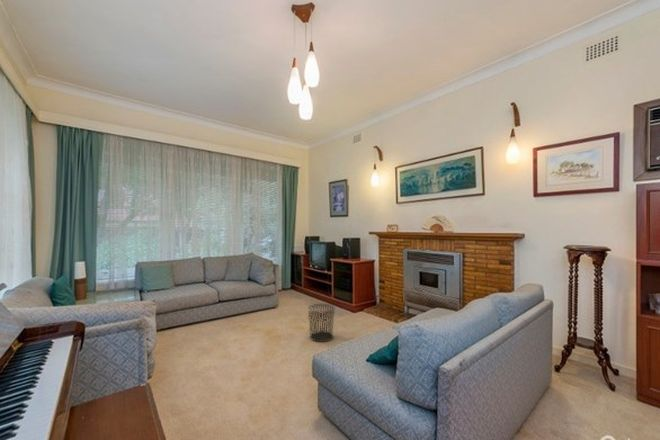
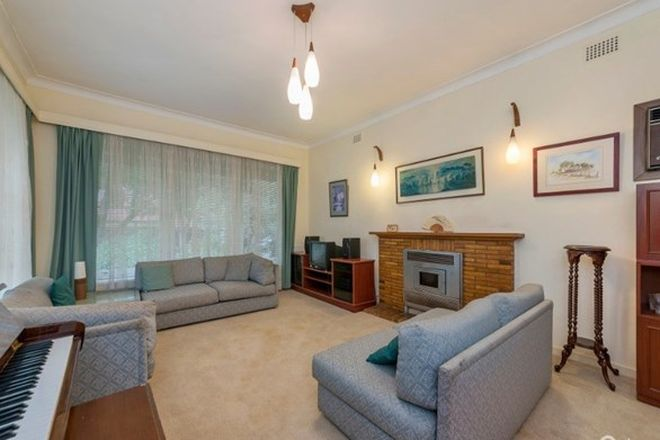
- waste bin (321, 322)
